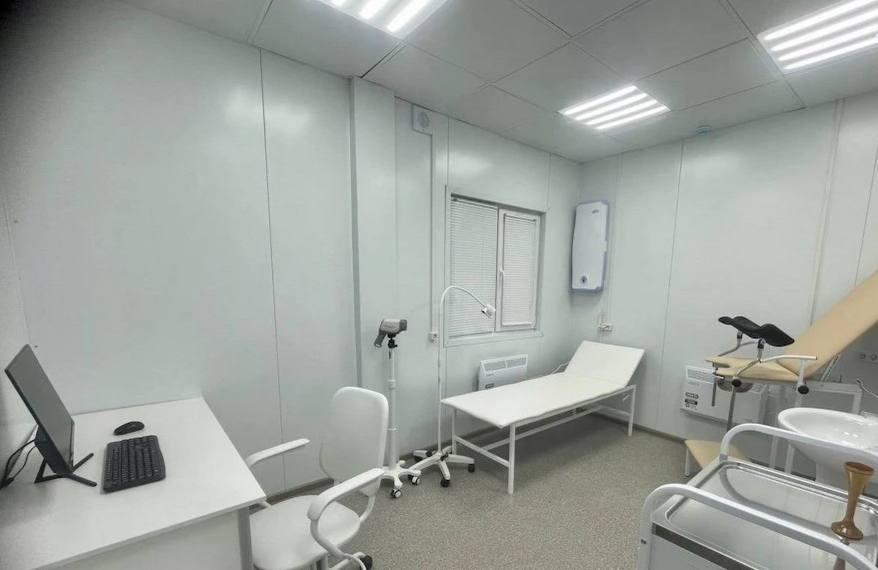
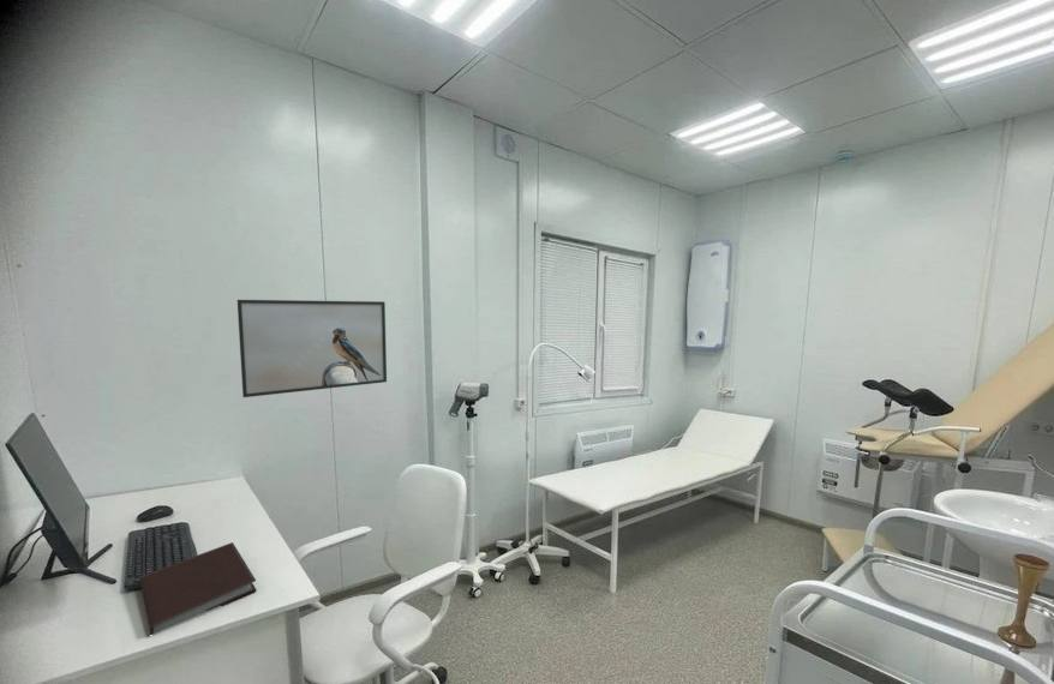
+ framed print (319, 344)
+ notebook (198, 583)
